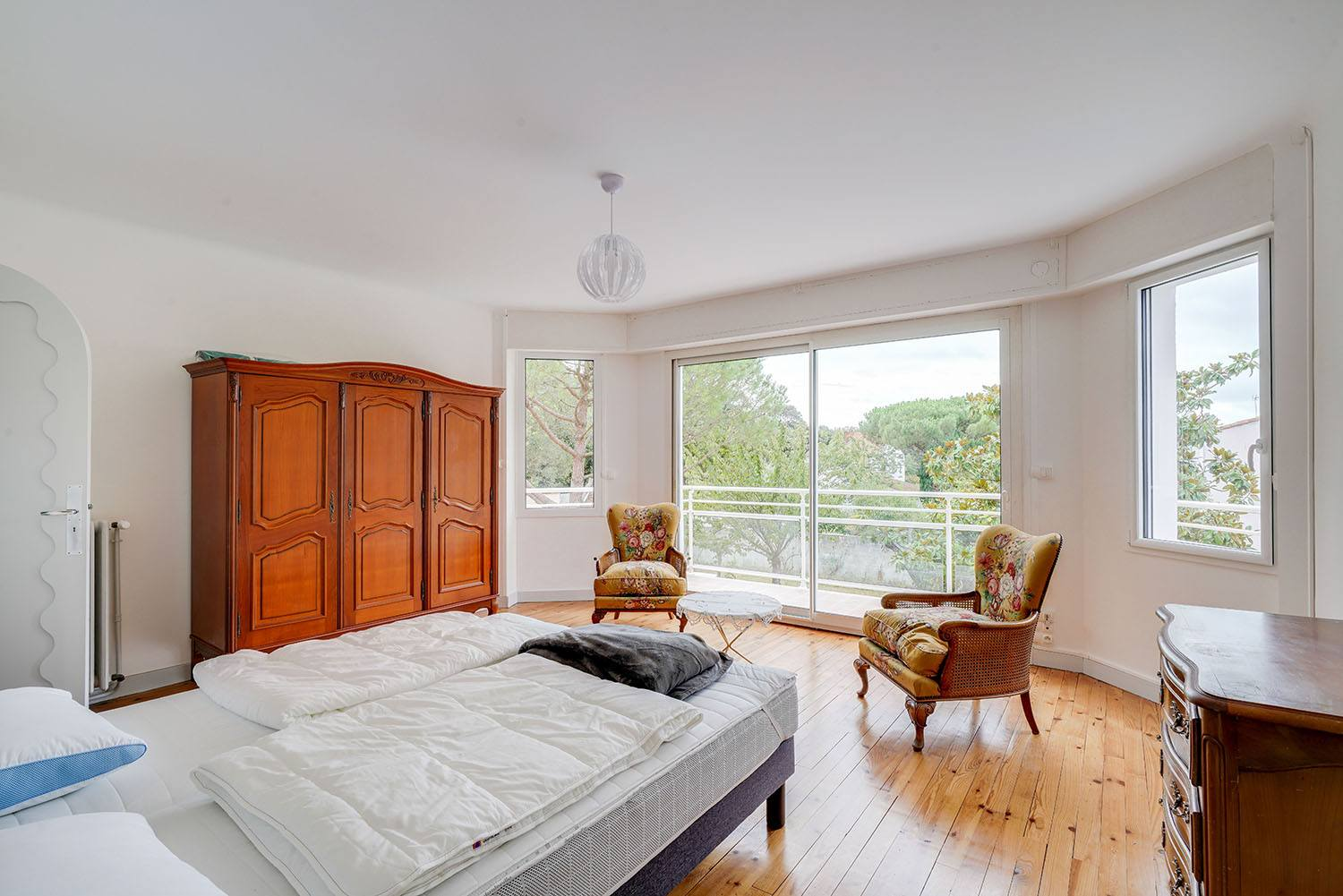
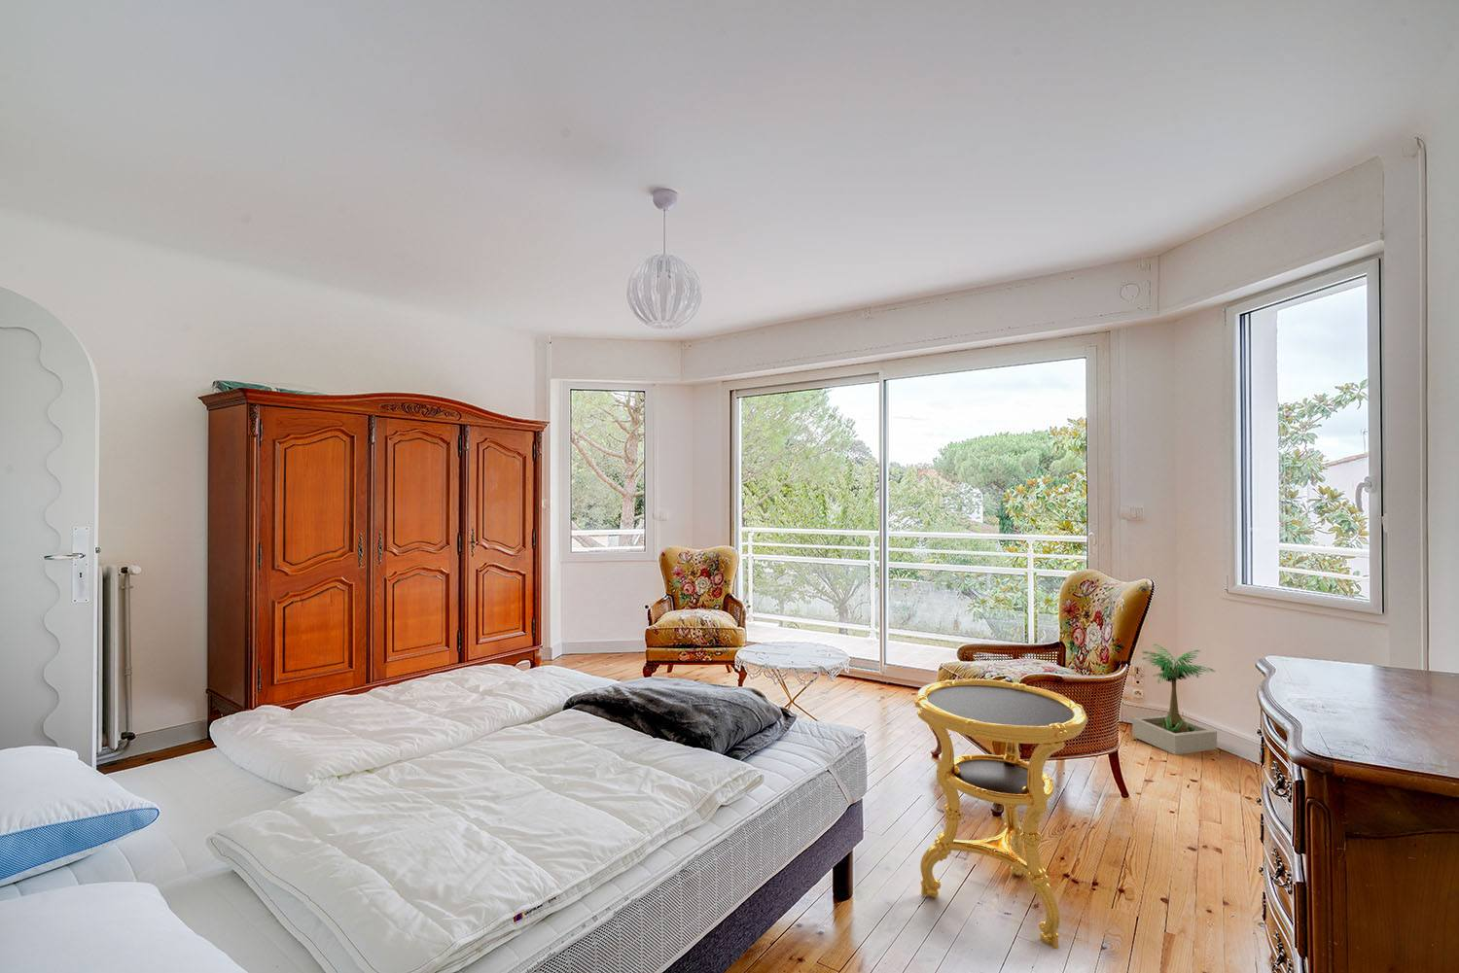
+ potted plant (1175, 697)
+ side table (997, 800)
